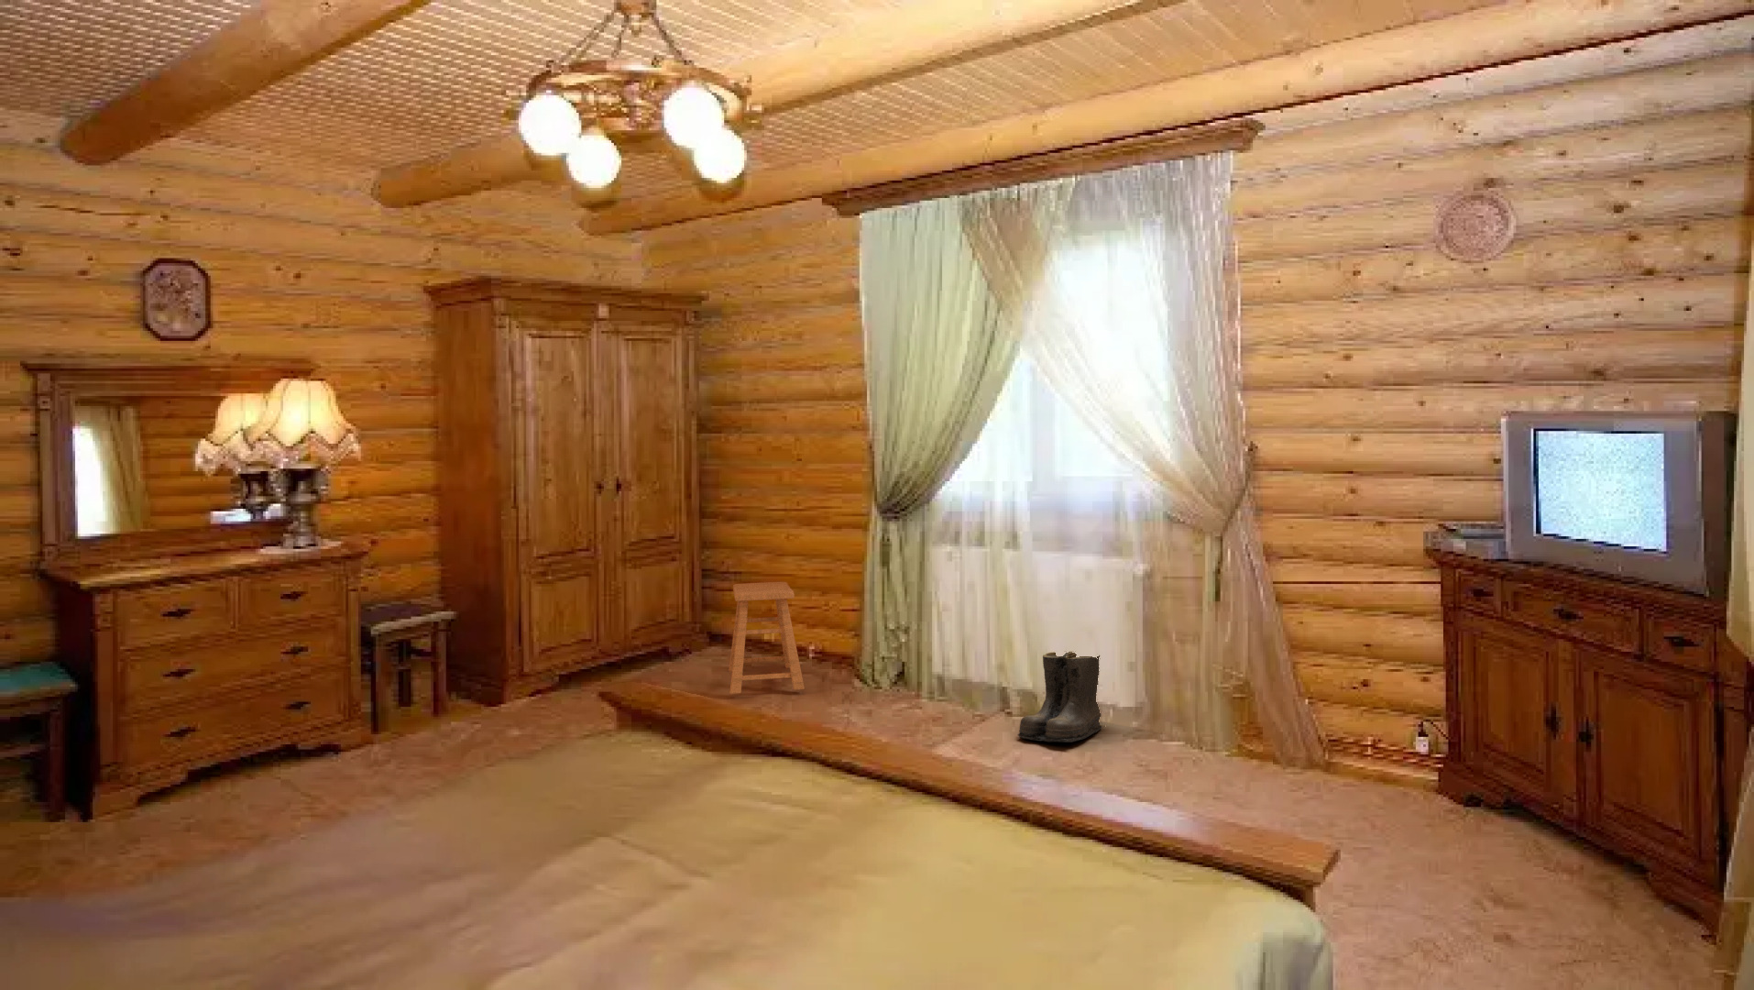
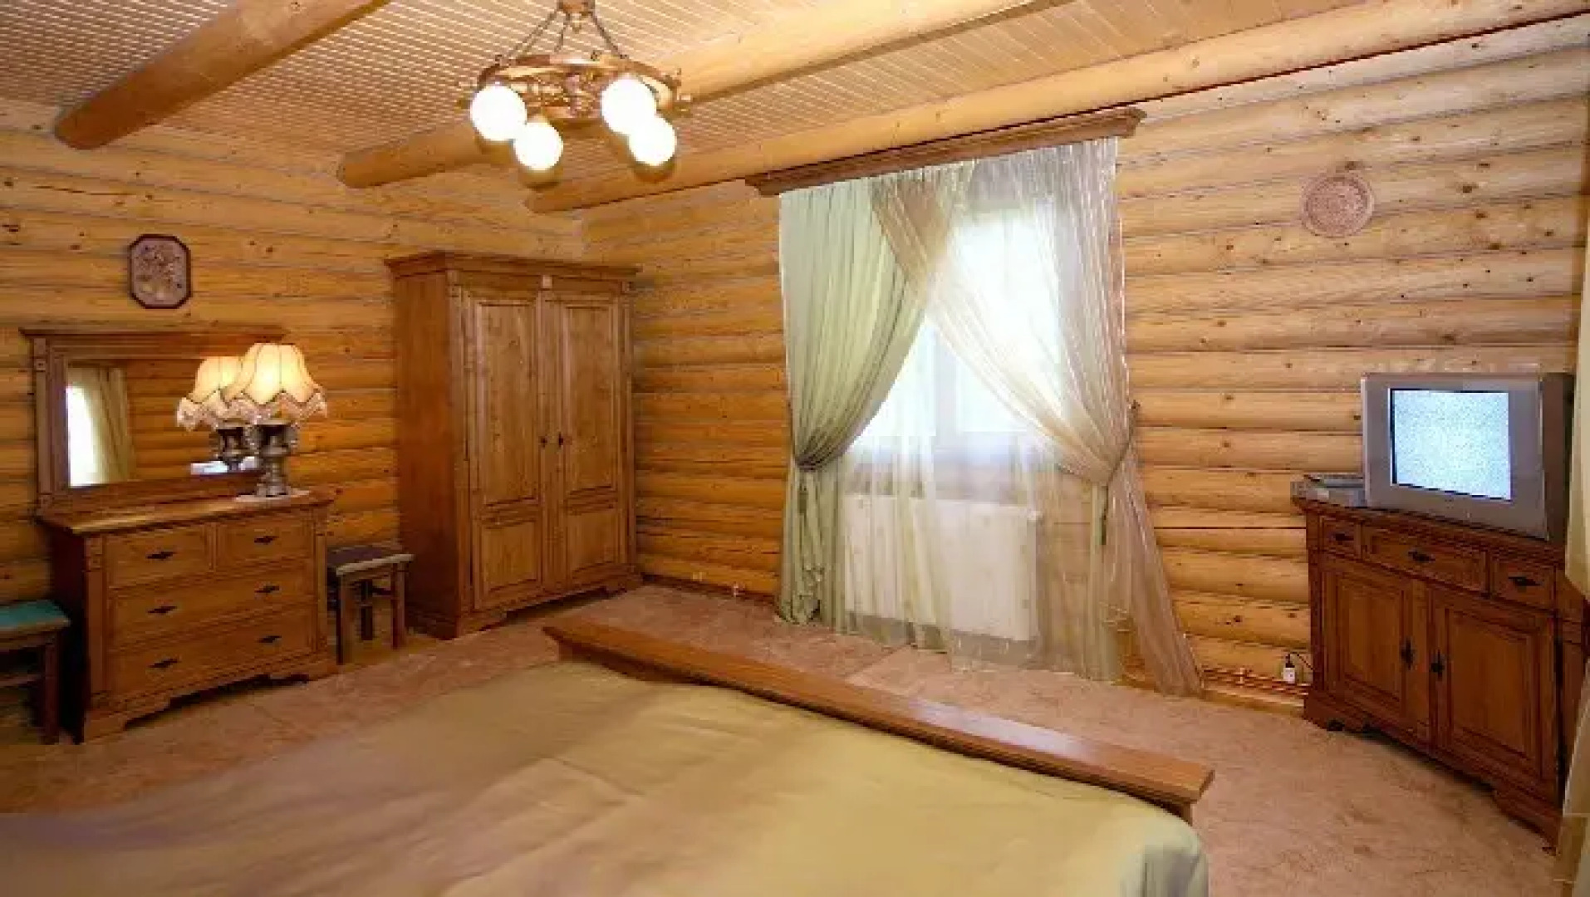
- boots (1060, 694)
- stool (763, 632)
